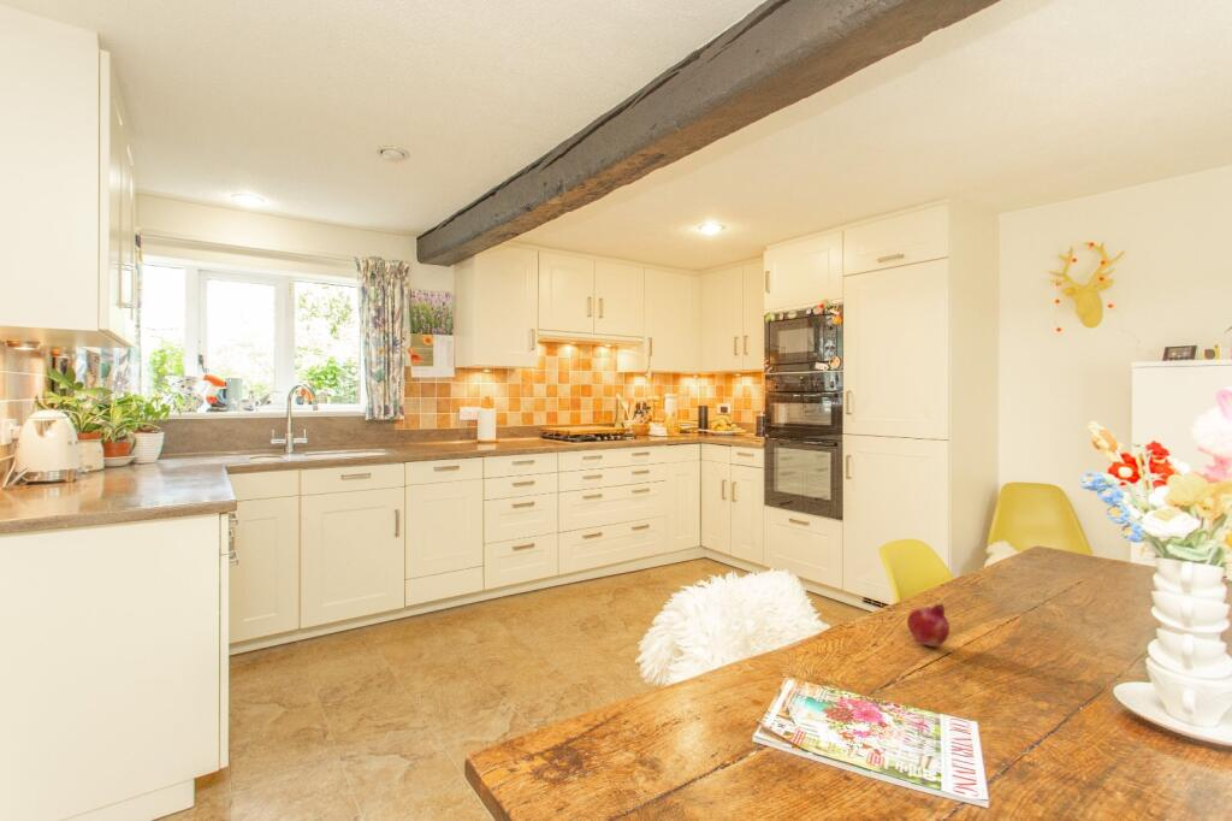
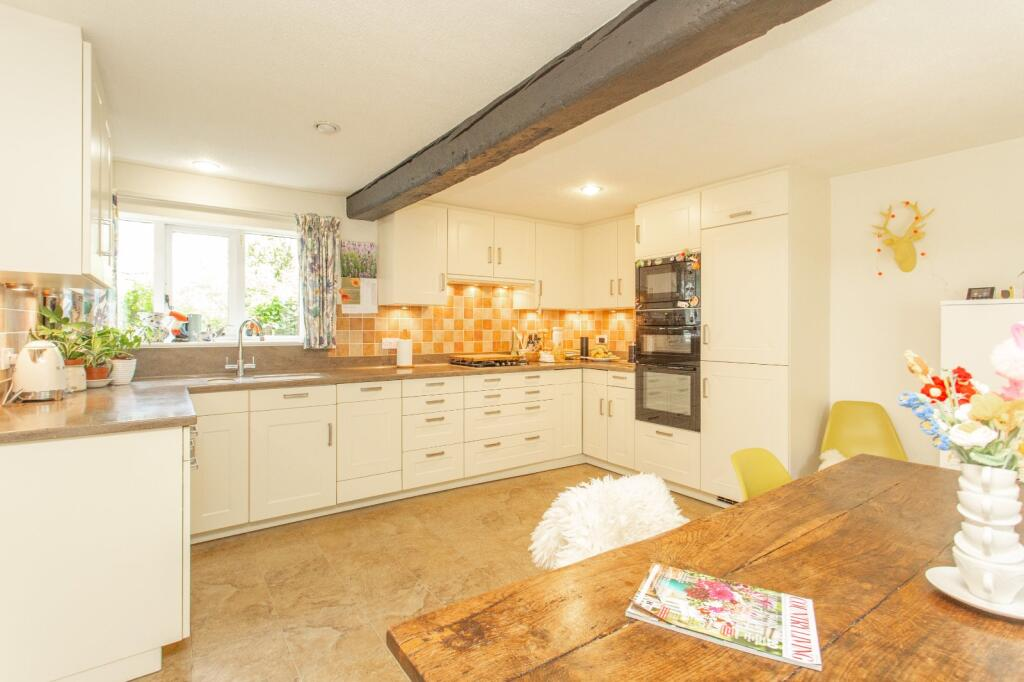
- fruit (928, 622)
